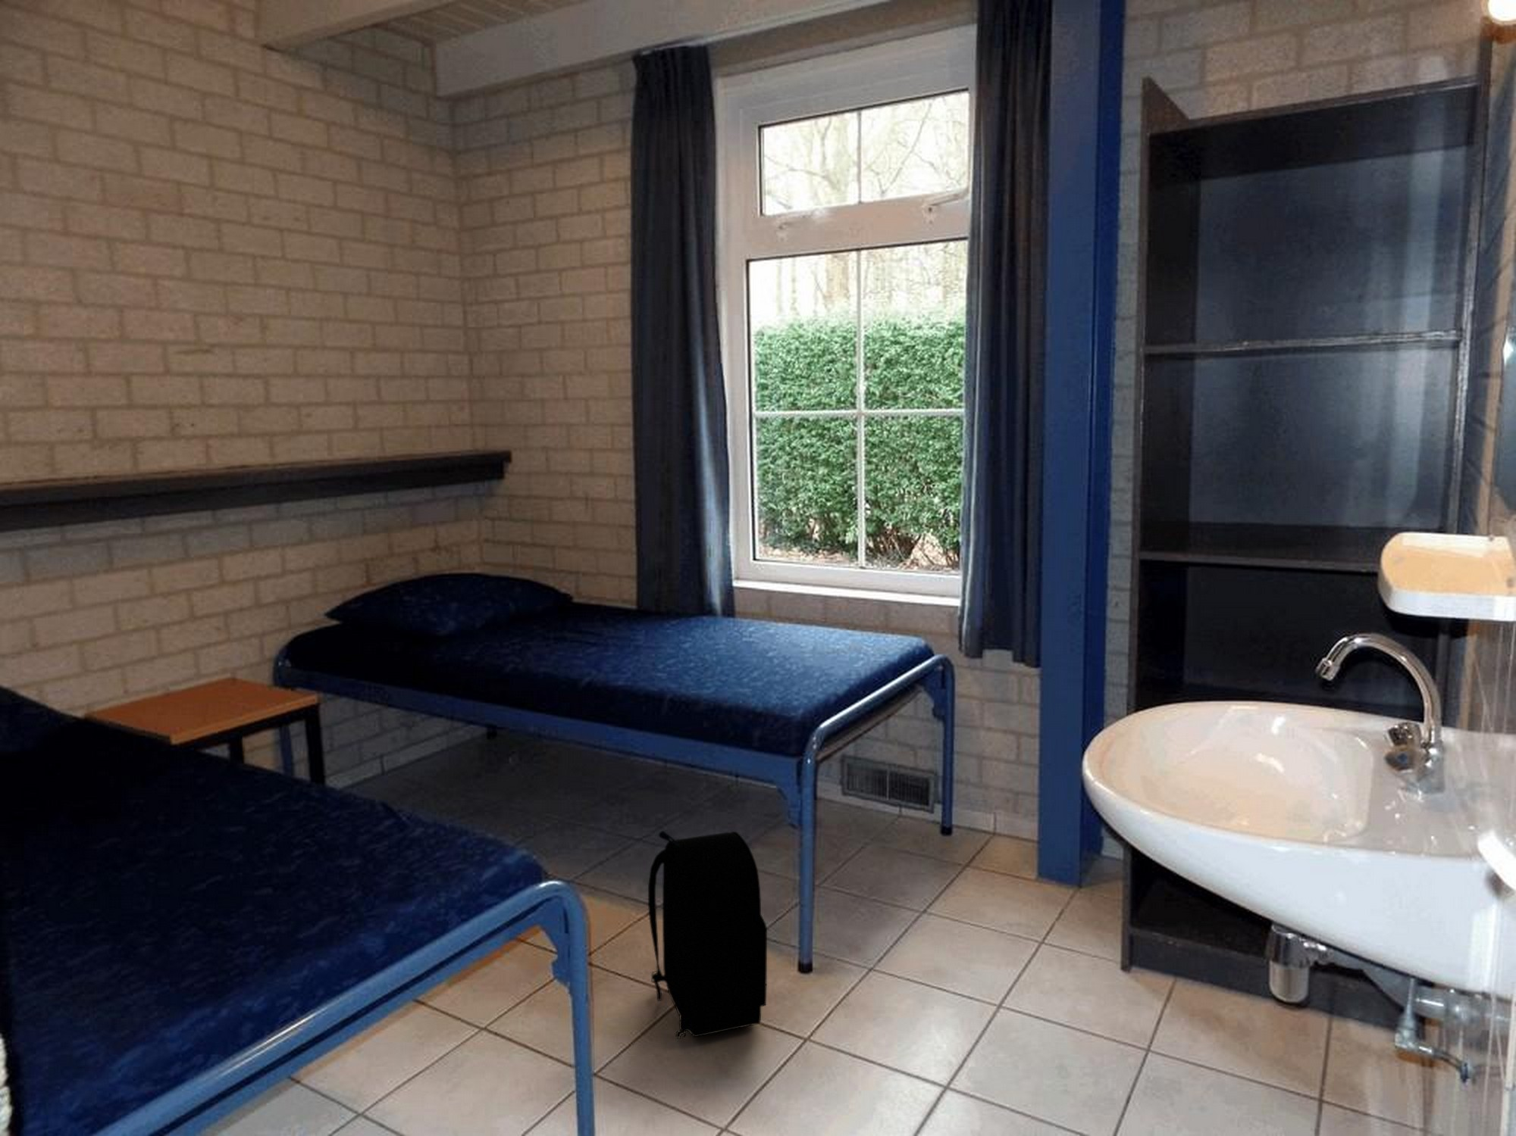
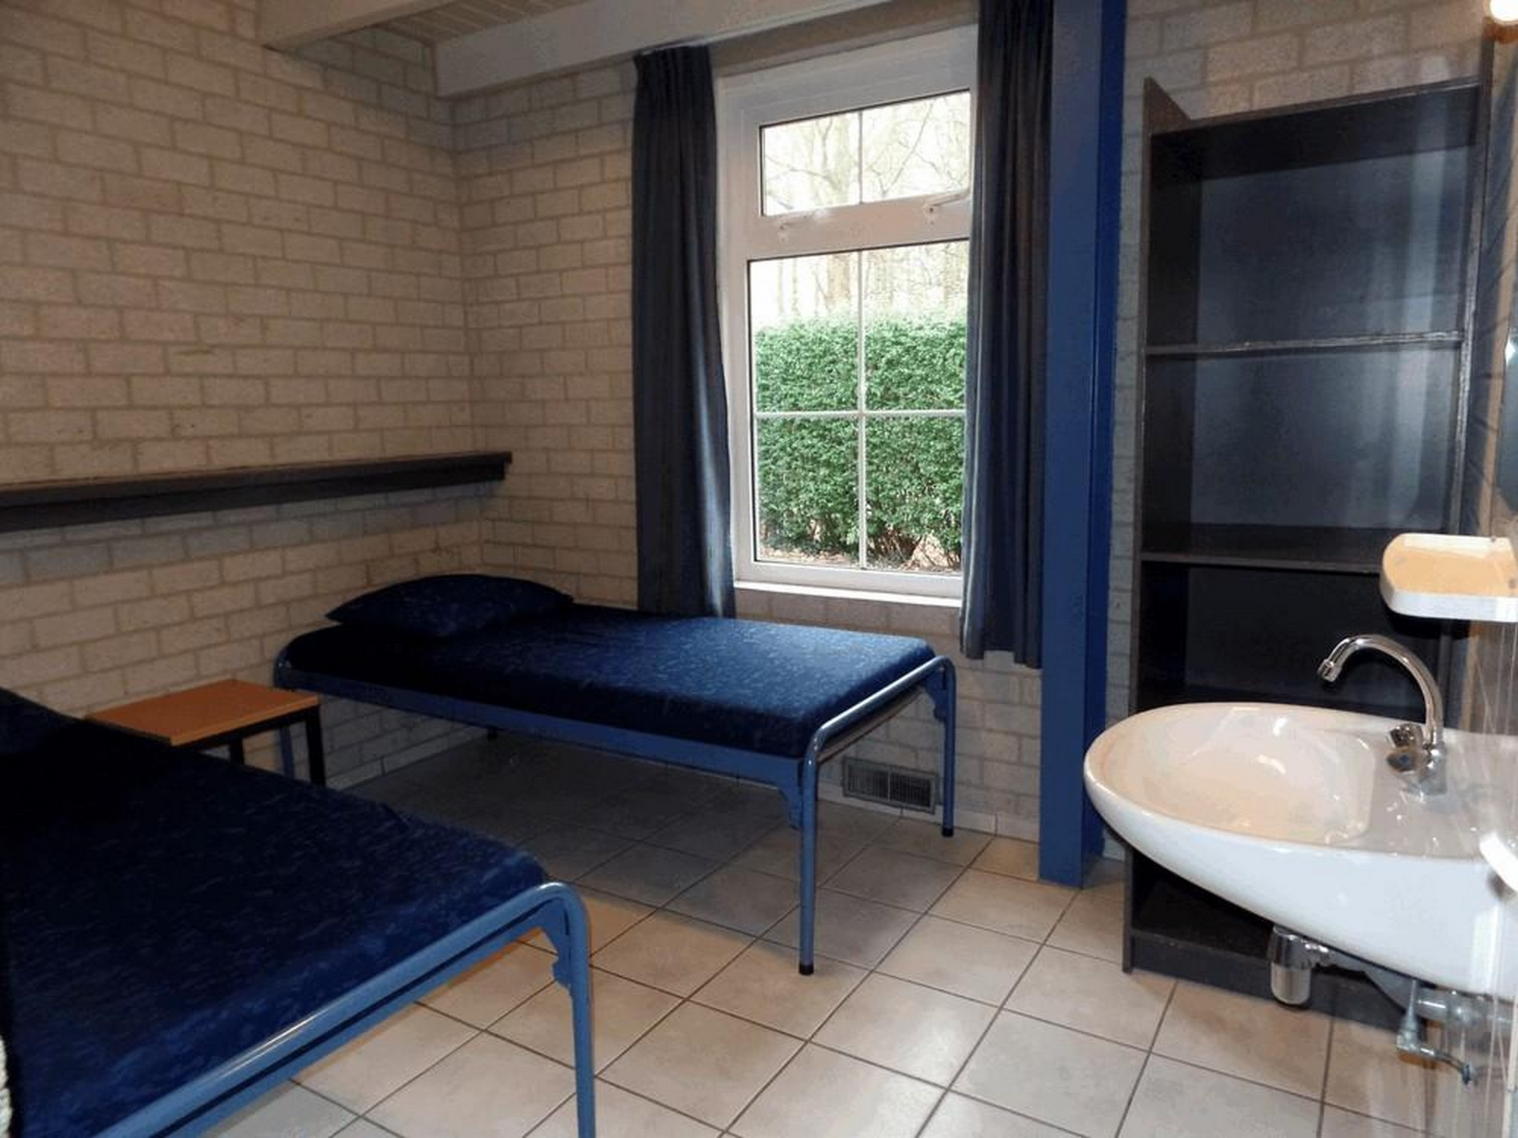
- backpack (705, 918)
